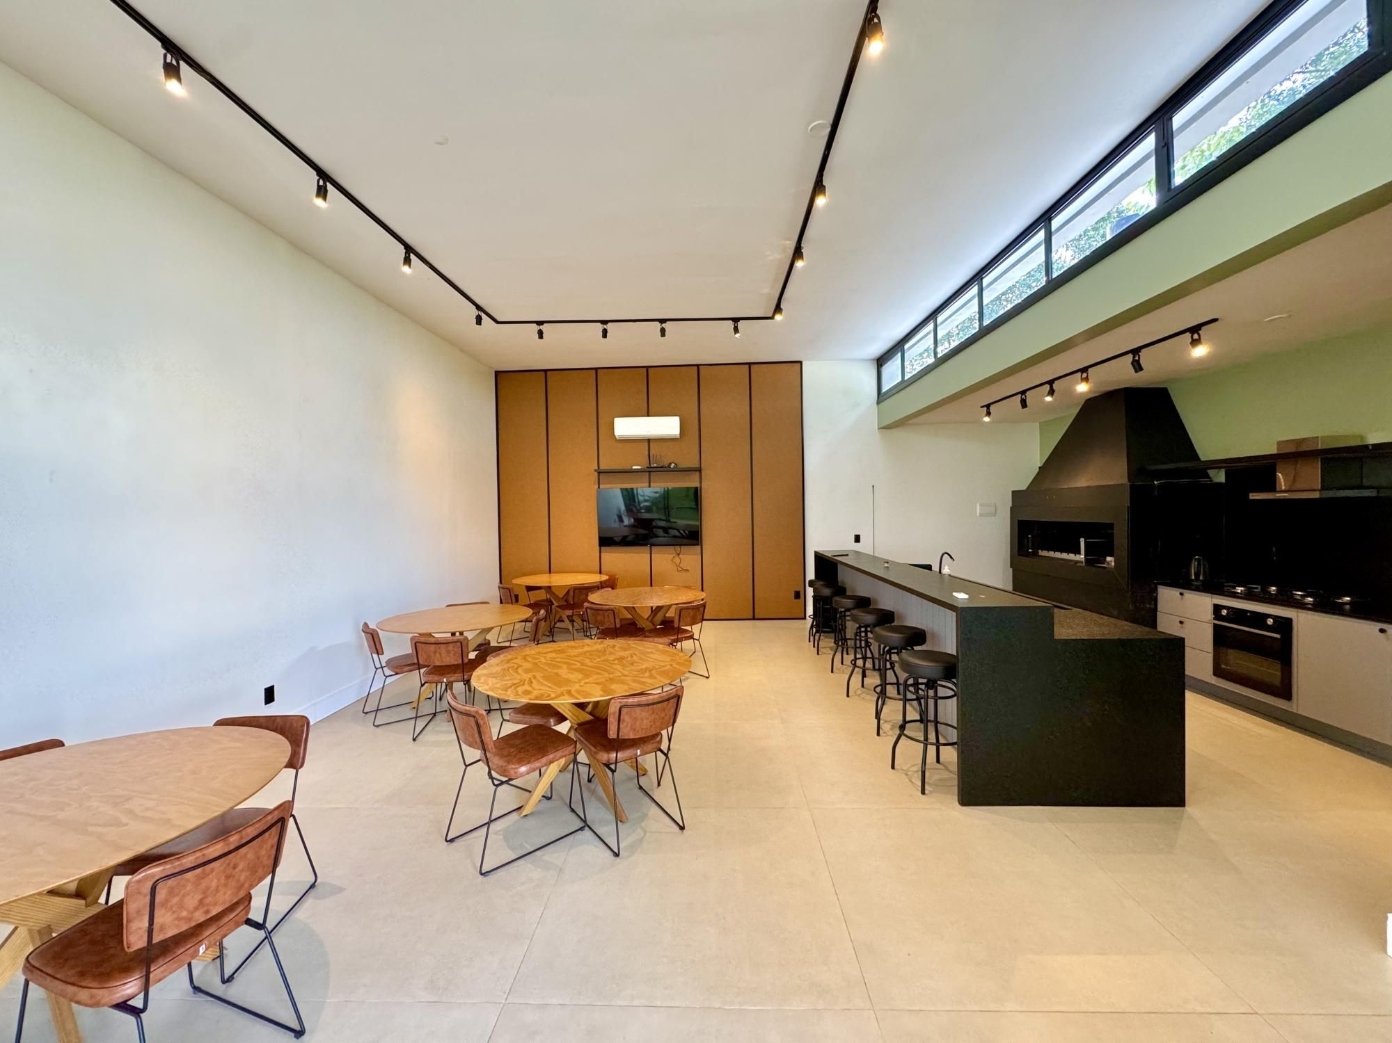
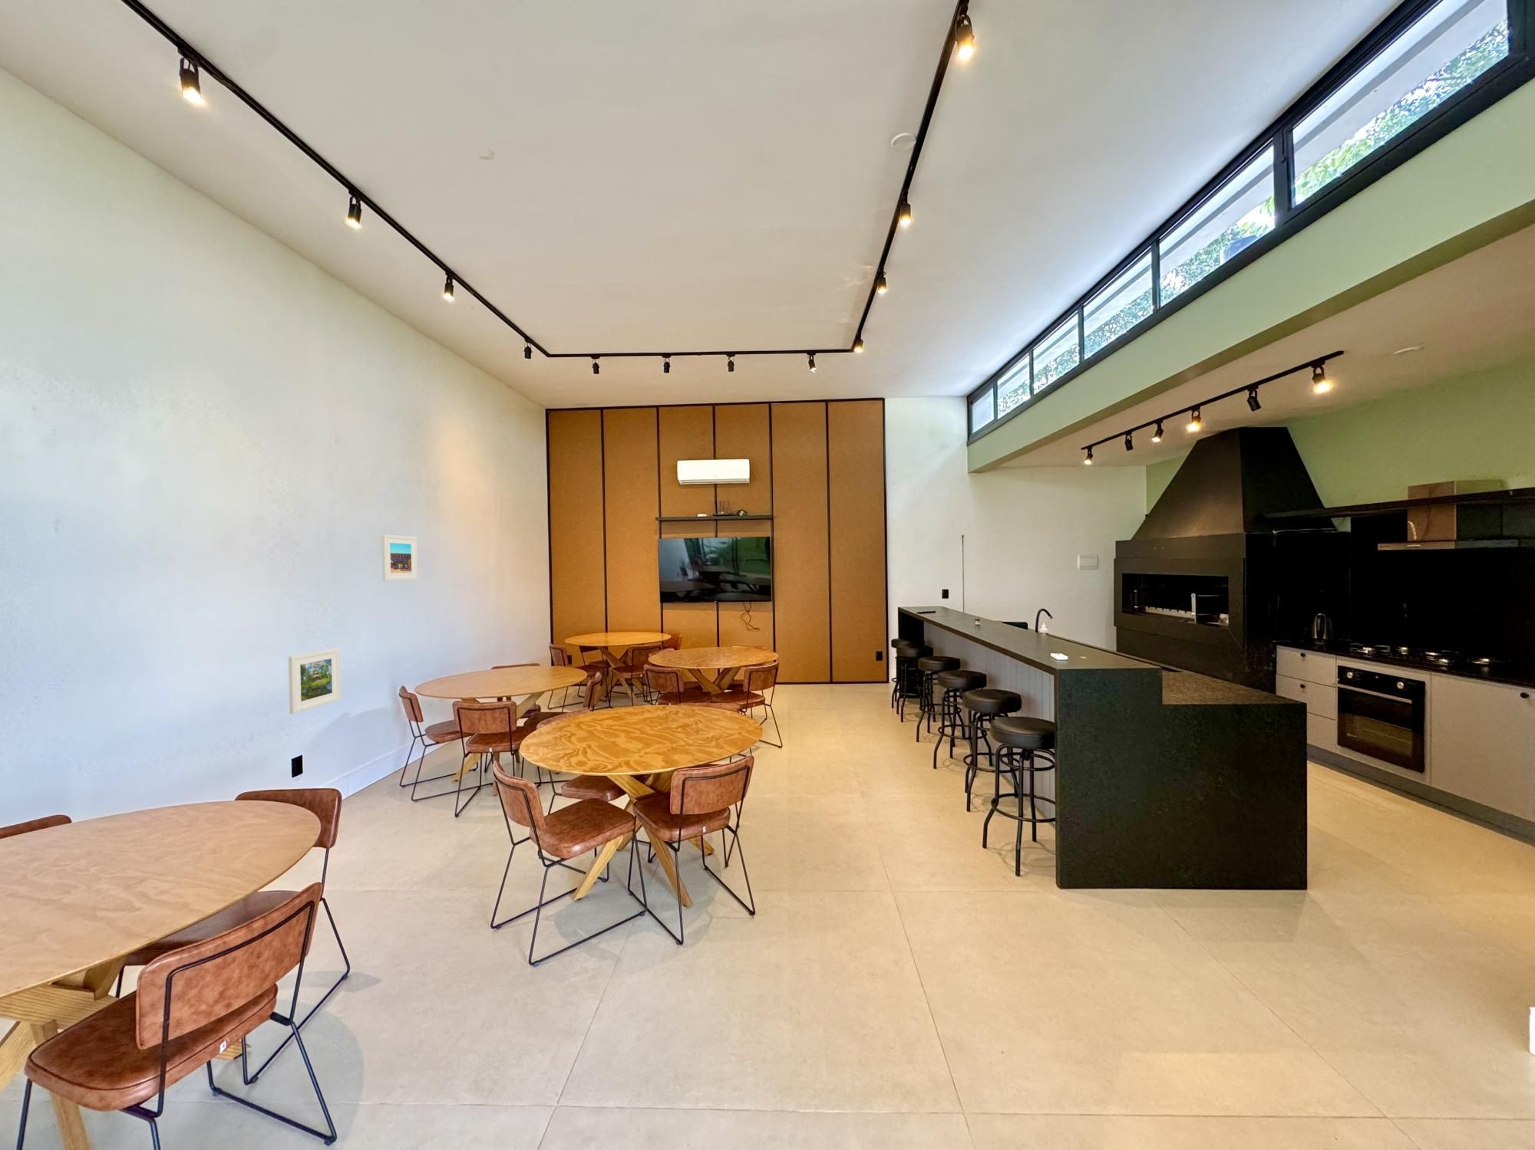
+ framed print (315, 679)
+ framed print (400, 558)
